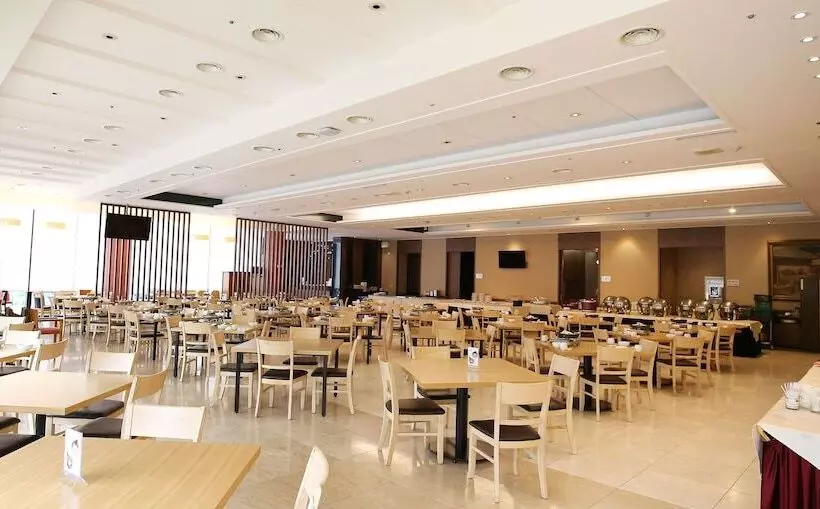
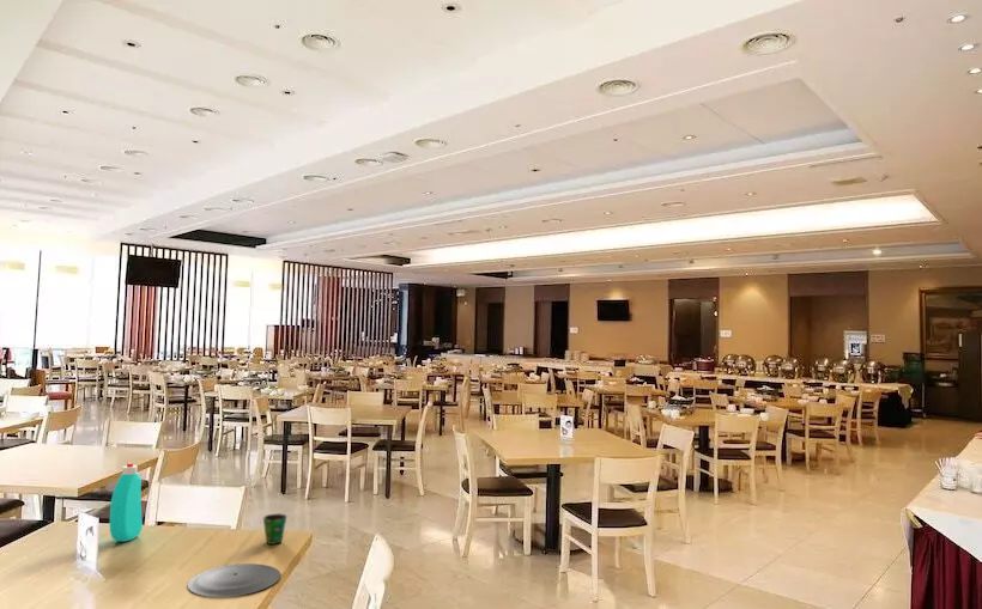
+ bottle (127, 501)
+ plate (235, 575)
+ cup (272, 528)
